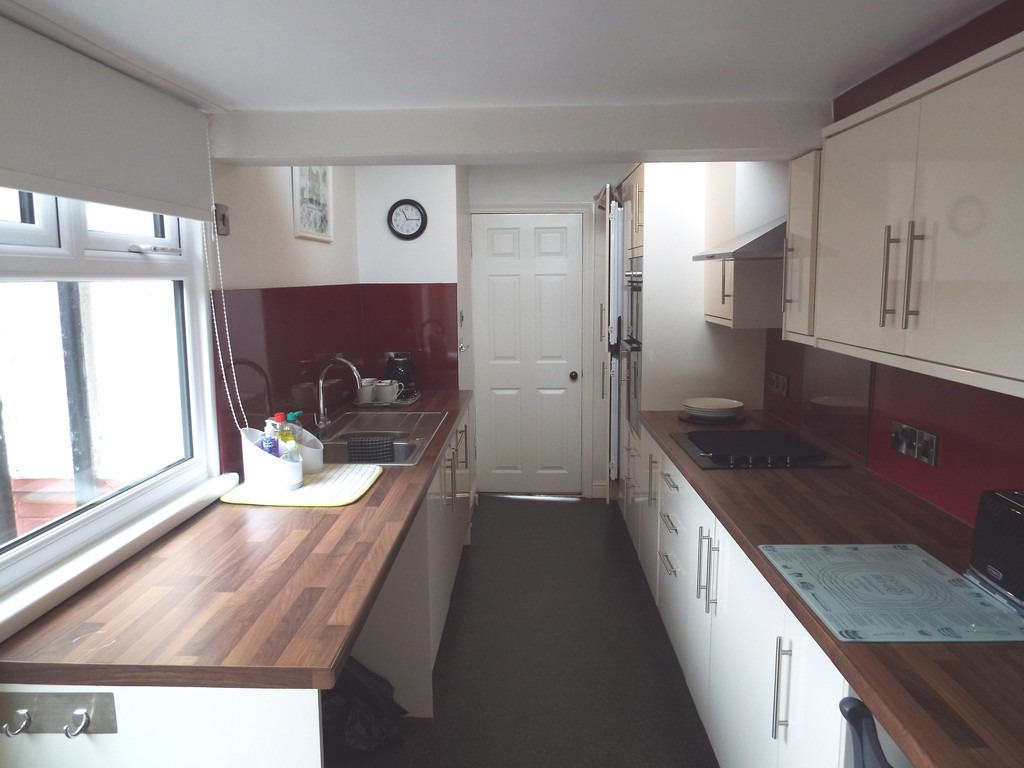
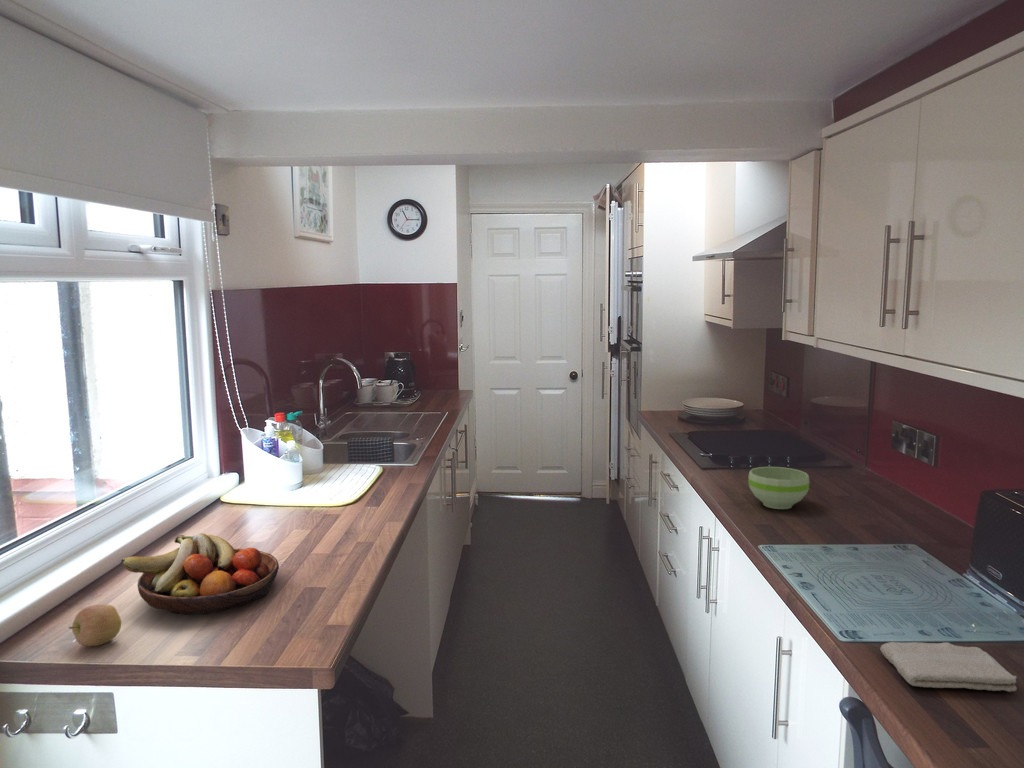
+ fruit bowl (208, 566)
+ washcloth (947, 665)
+ bowl (778, 489)
+ apple (94, 625)
